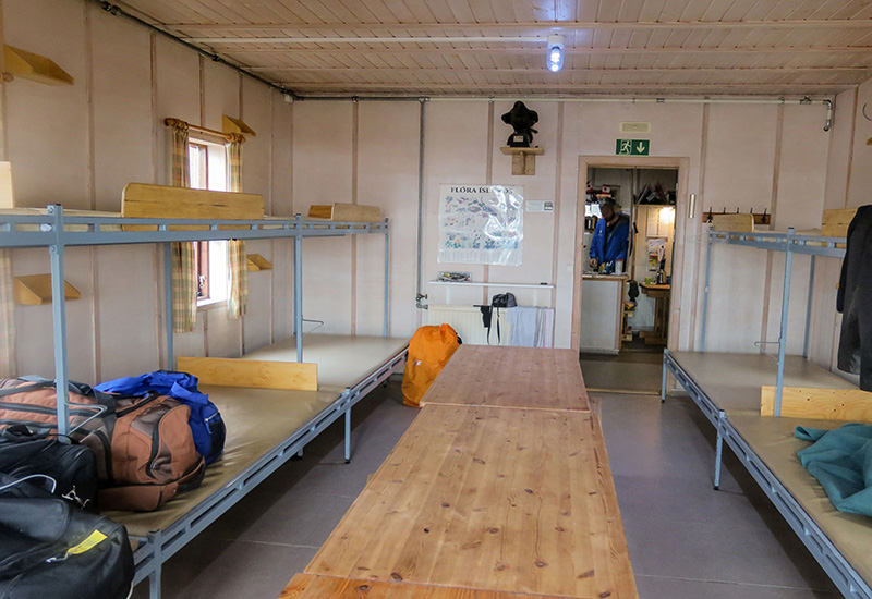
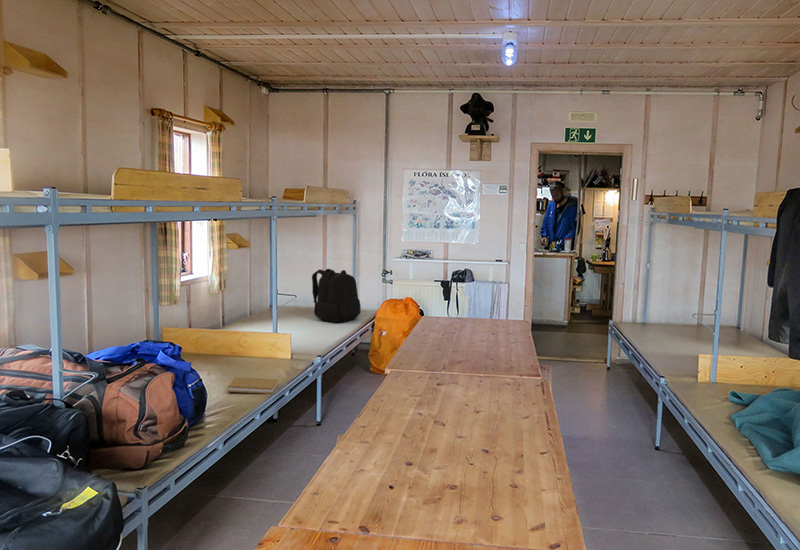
+ book (253, 385)
+ backpack (334, 294)
